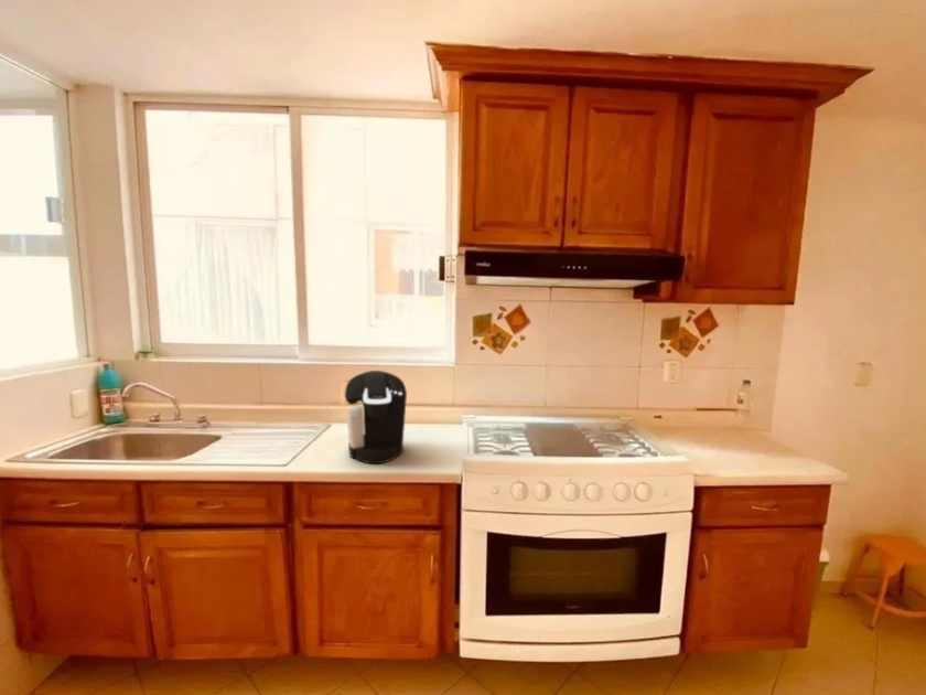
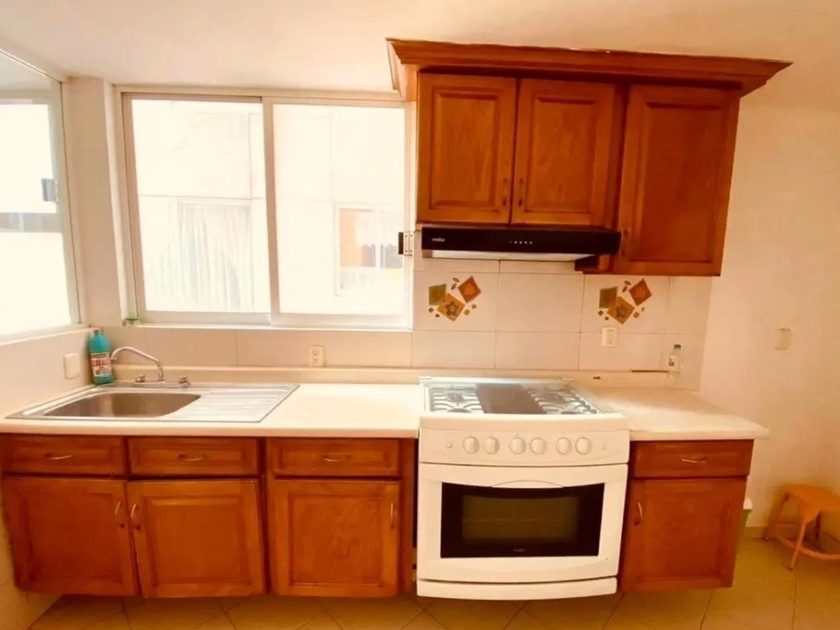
- coffee maker (376, 414)
